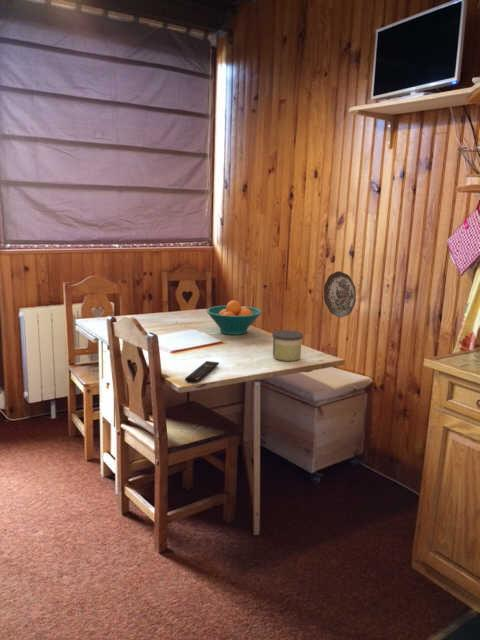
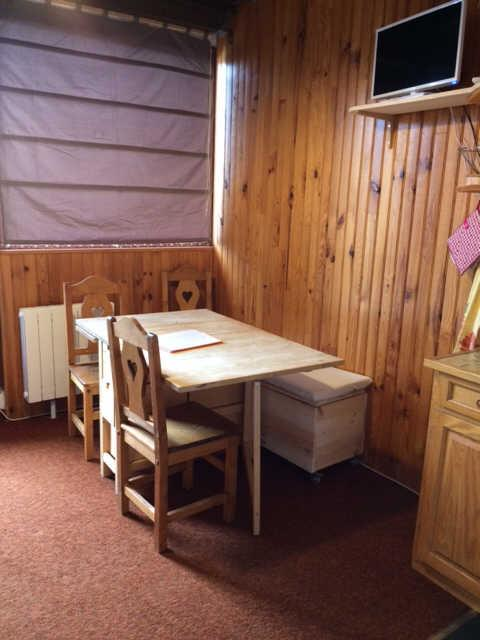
- decorative plate (340, 294)
- fruit bowl (233, 316)
- candle (287, 345)
- remote control (202, 371)
